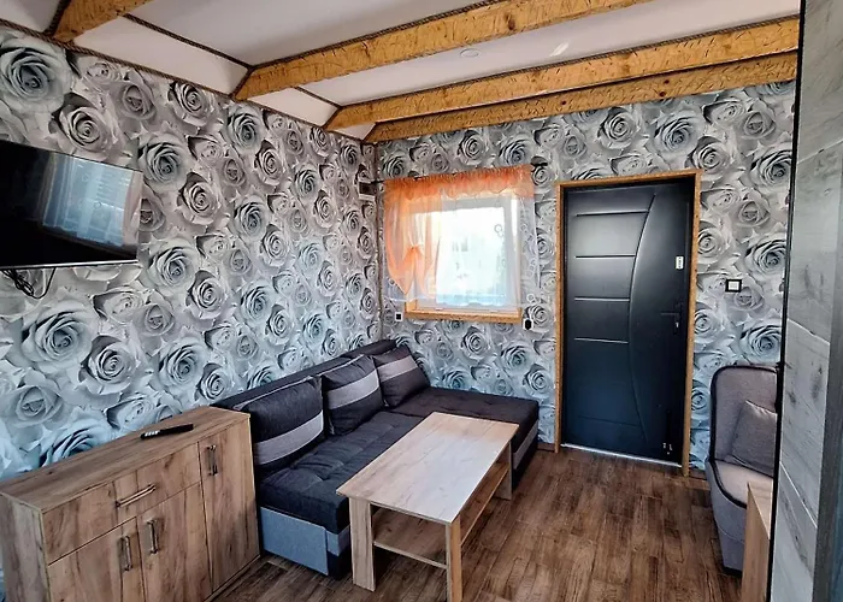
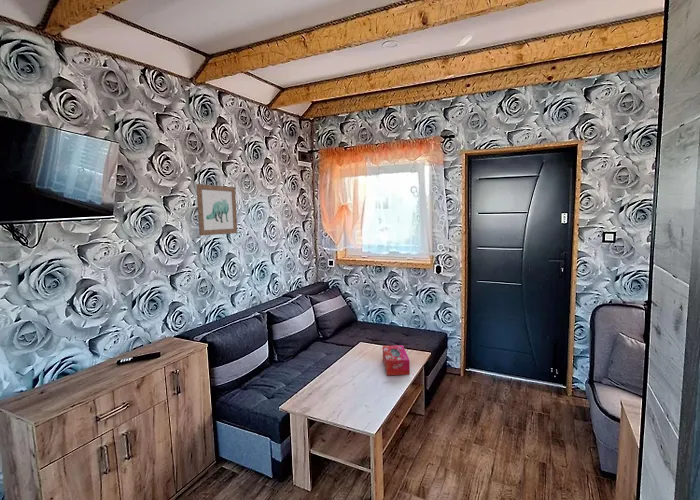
+ tissue box (395, 359)
+ wall art (218, 210)
